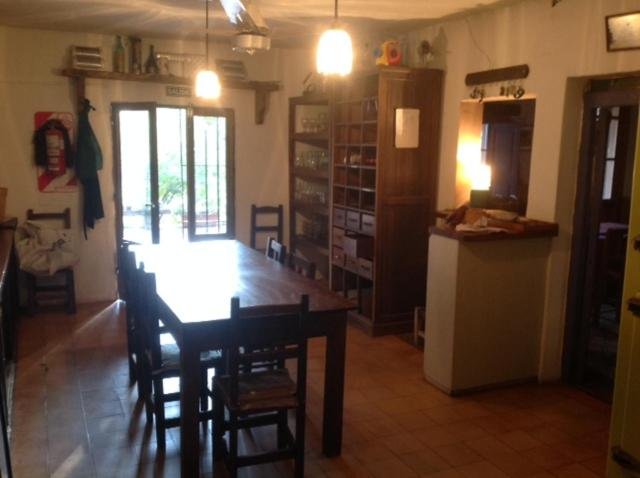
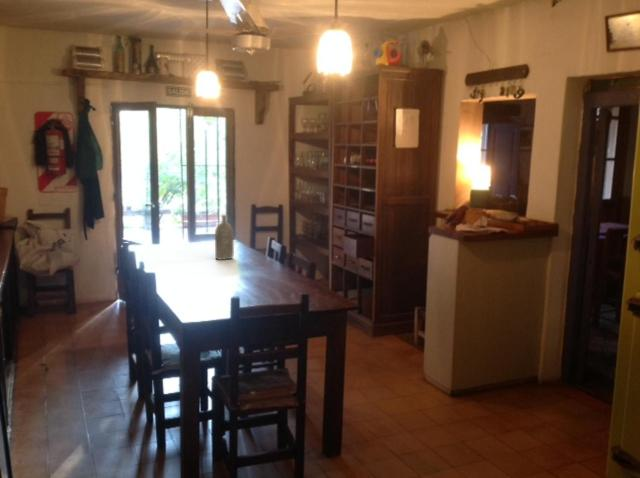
+ bottle (224, 236)
